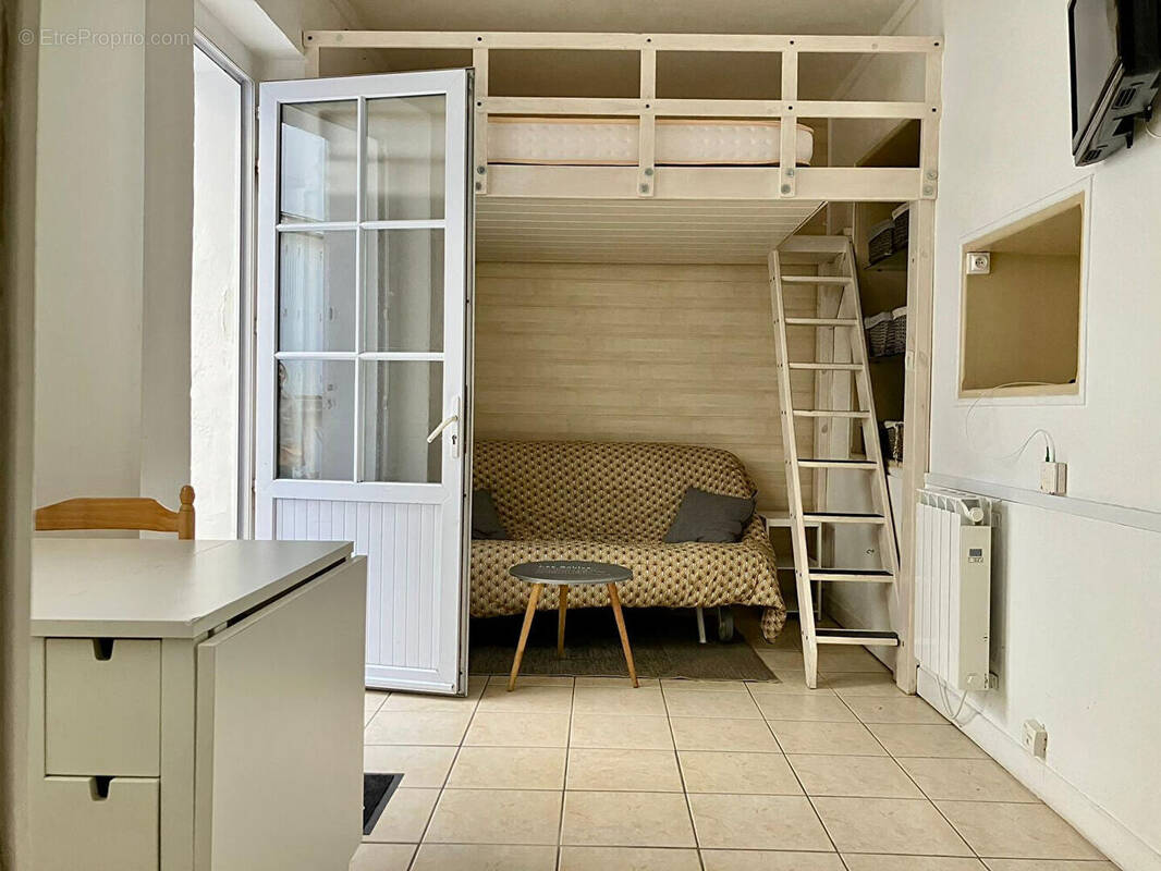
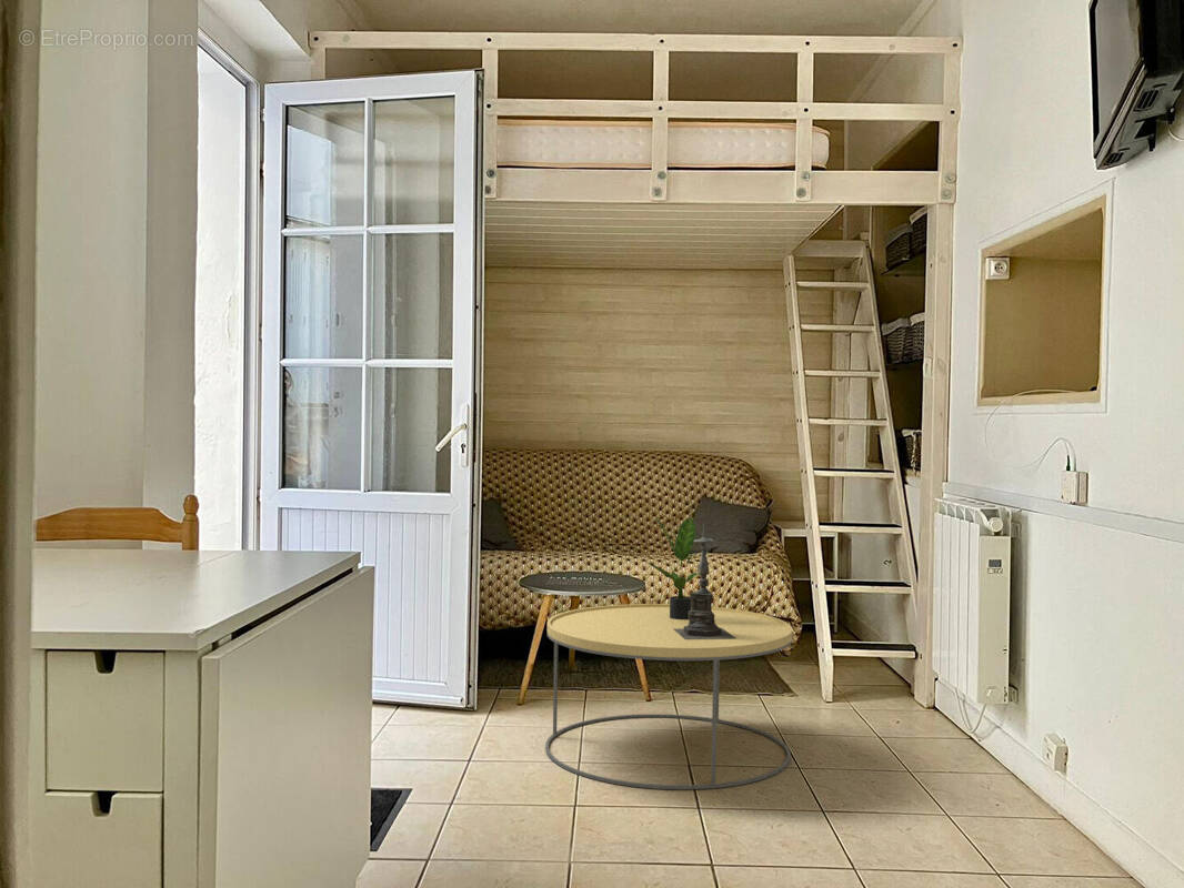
+ potted plant (681, 564)
+ candle holder (704, 575)
+ coffee table (668, 659)
